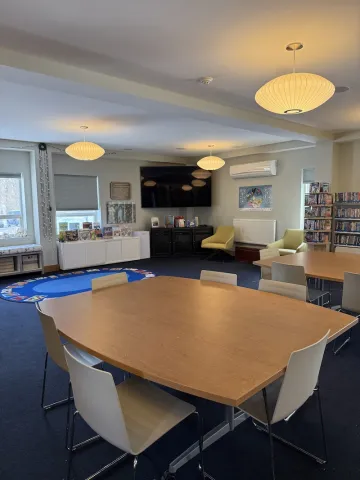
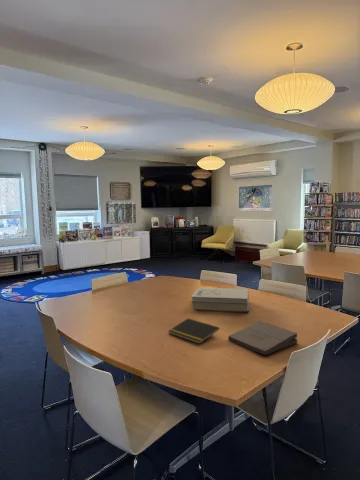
+ notepad (193, 330)
+ pizza box (262, 336)
+ books (221, 298)
